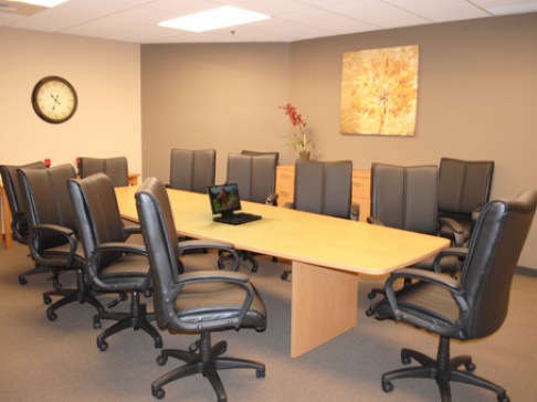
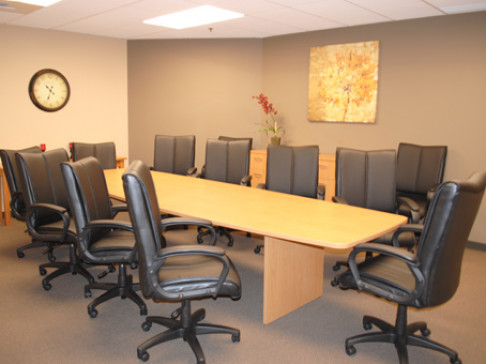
- laptop (234, 202)
